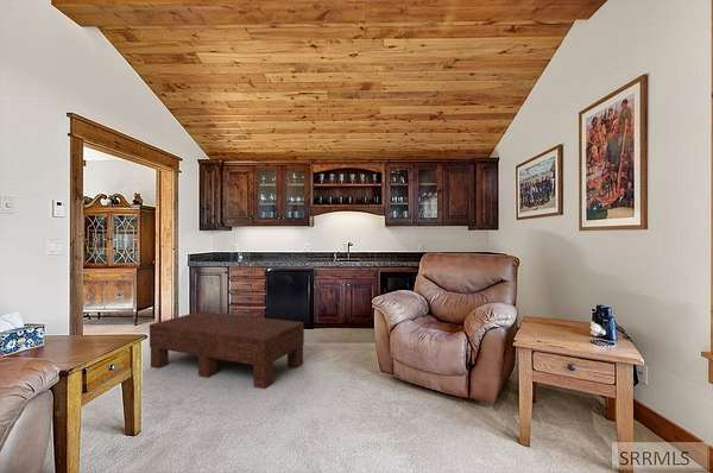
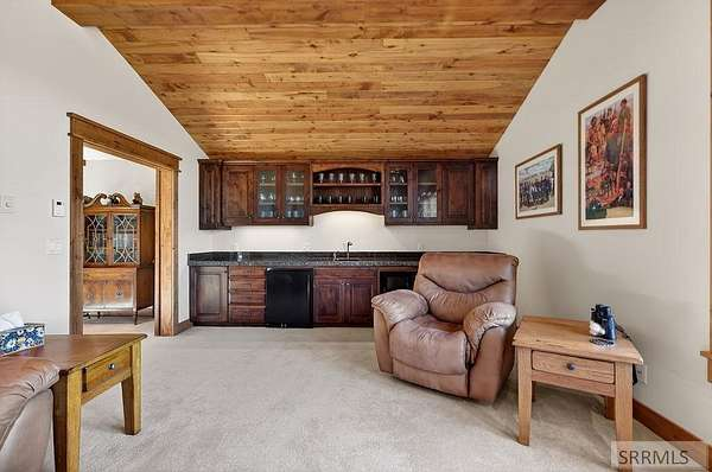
- coffee table (227, 343)
